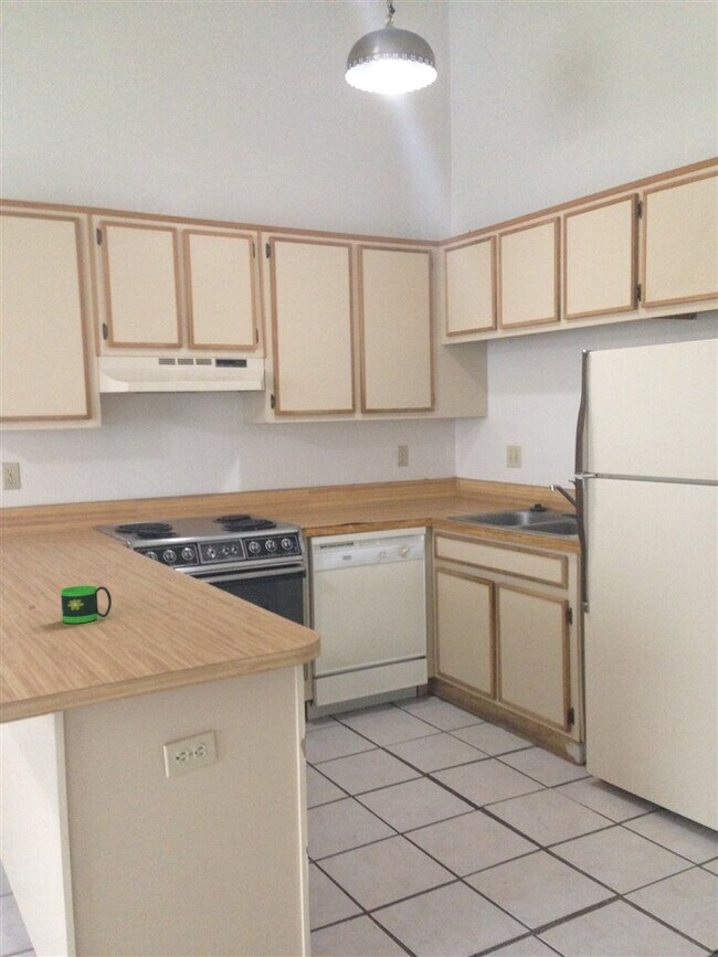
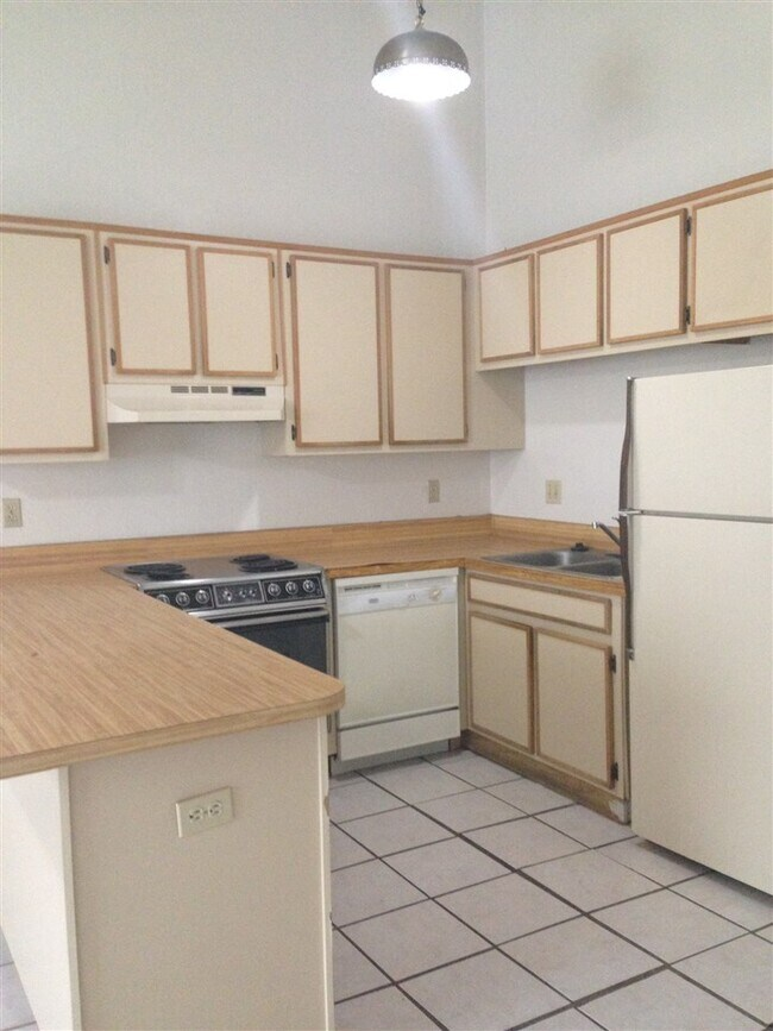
- mug (86, 603)
